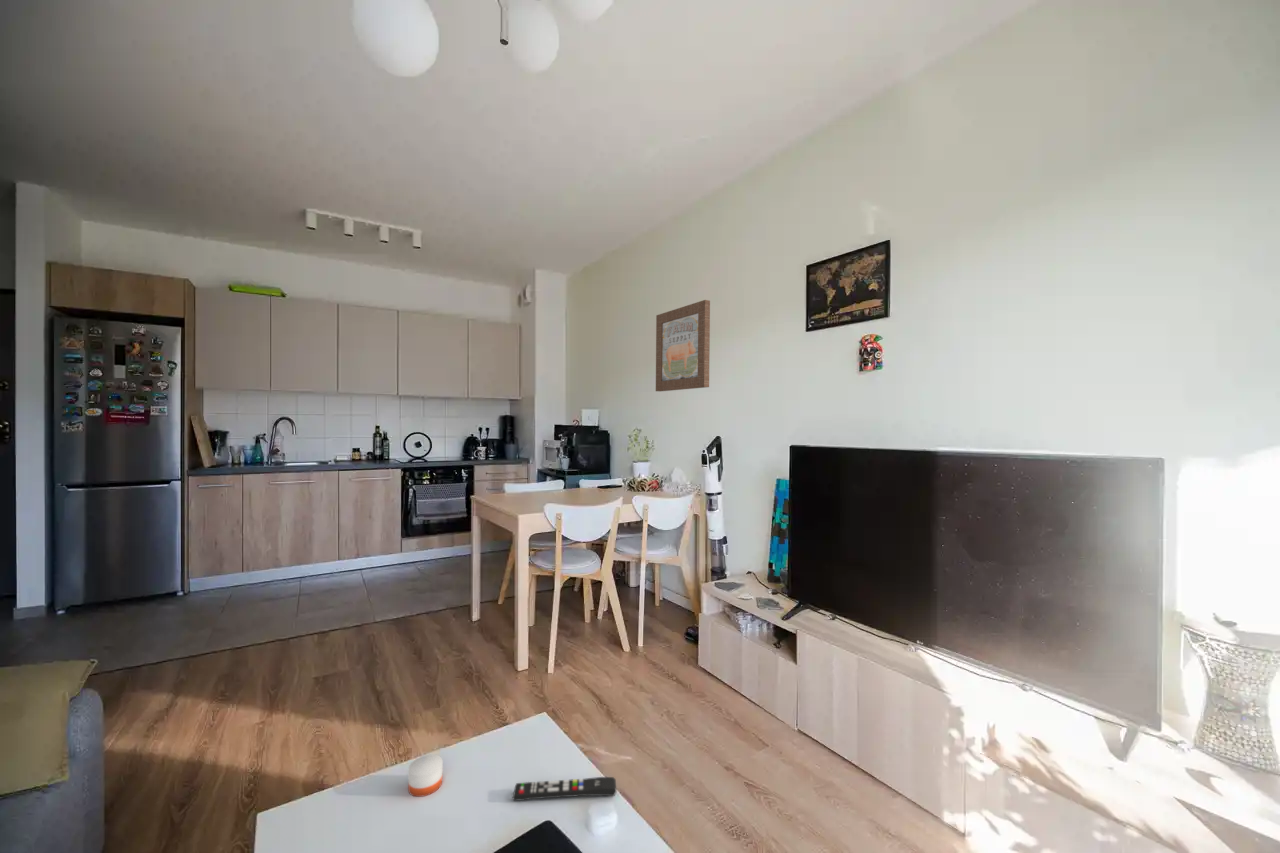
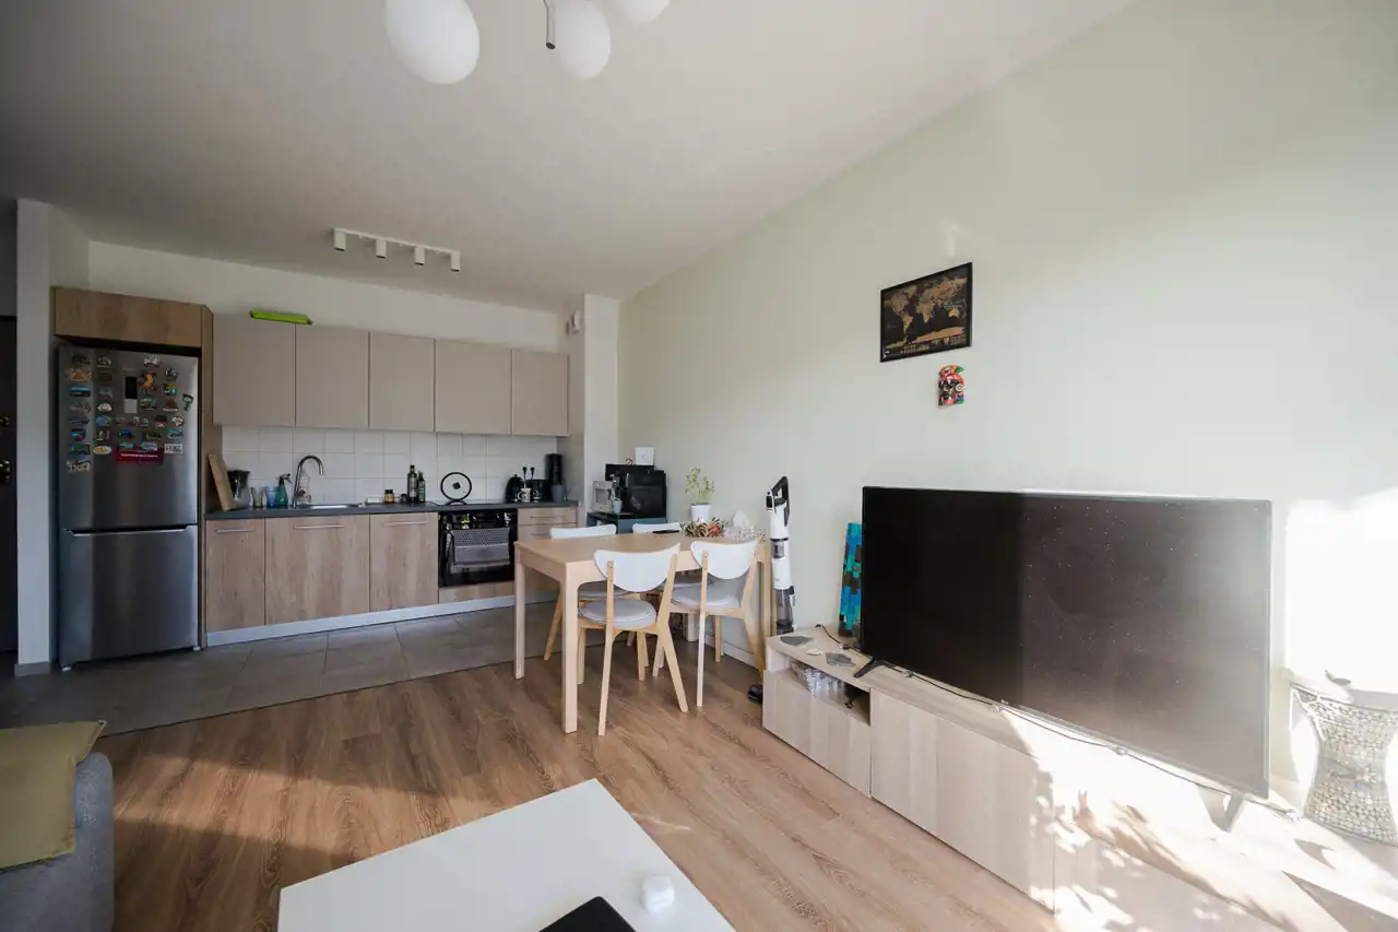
- remote control (565, 788)
- candle (425, 763)
- wall art (681, 348)
